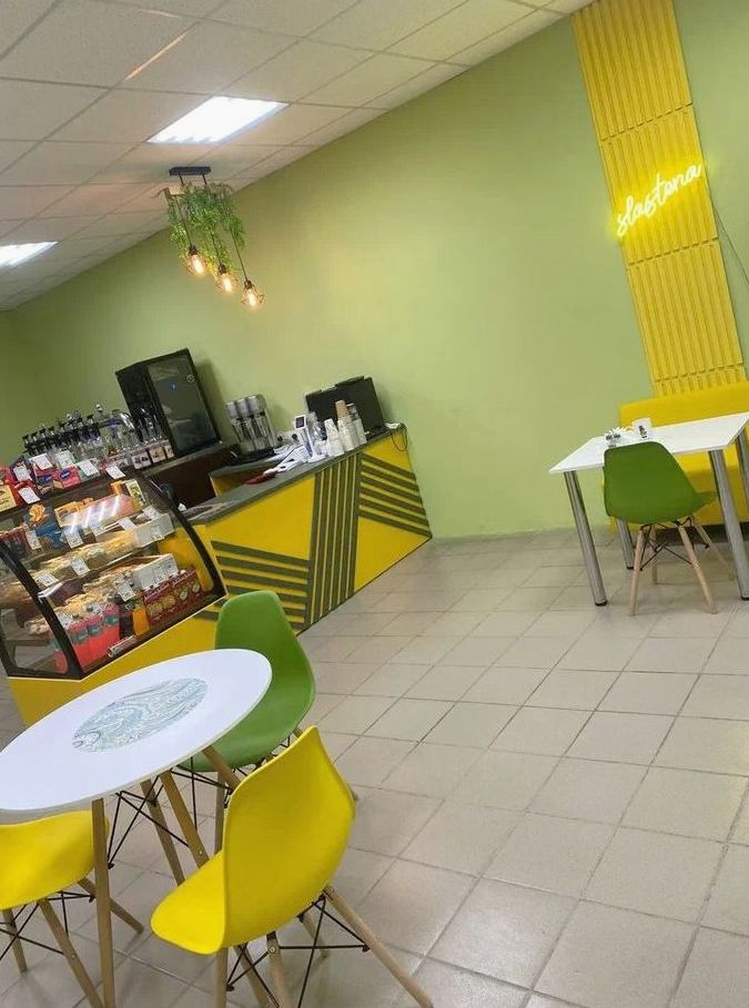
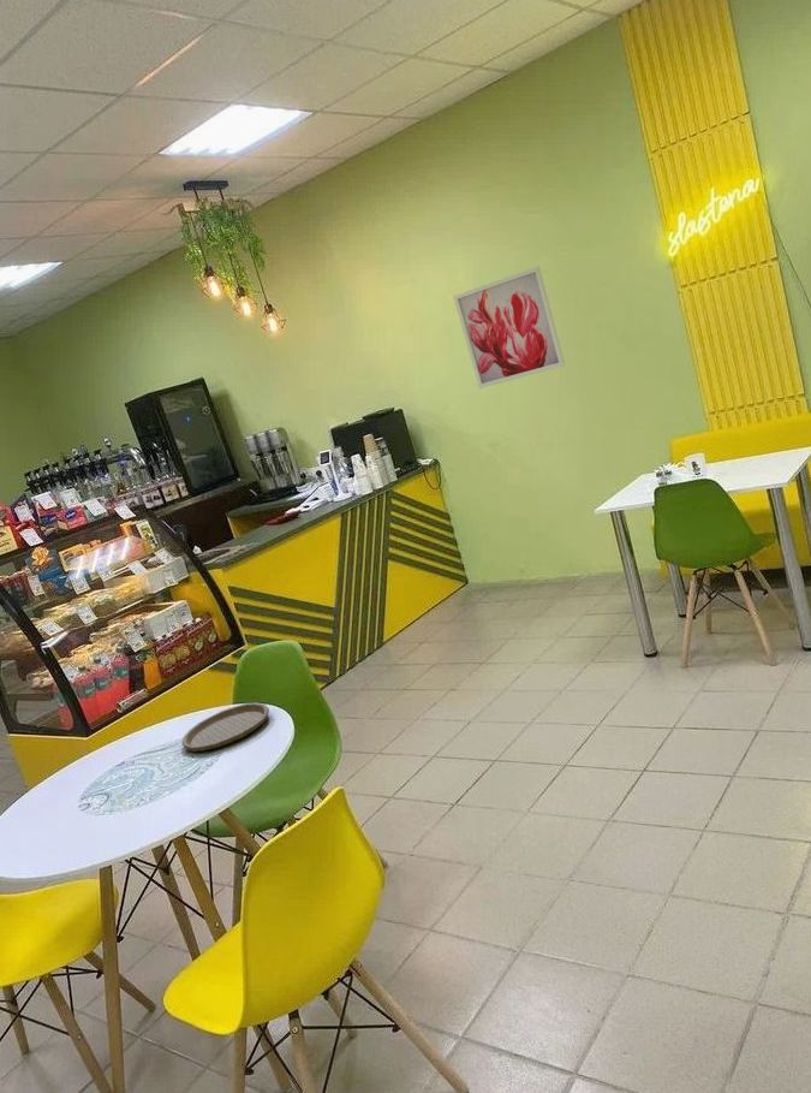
+ wall art (507, 329)
+ plate (226, 727)
